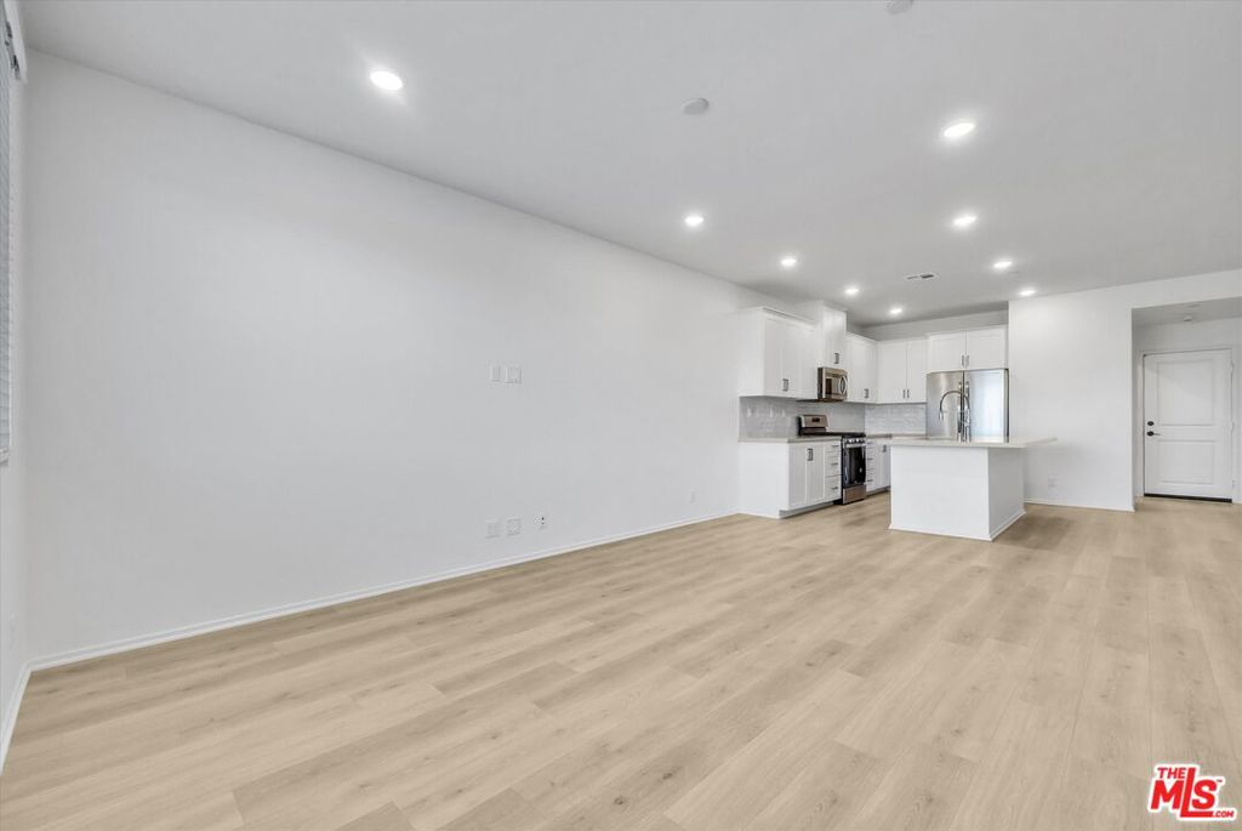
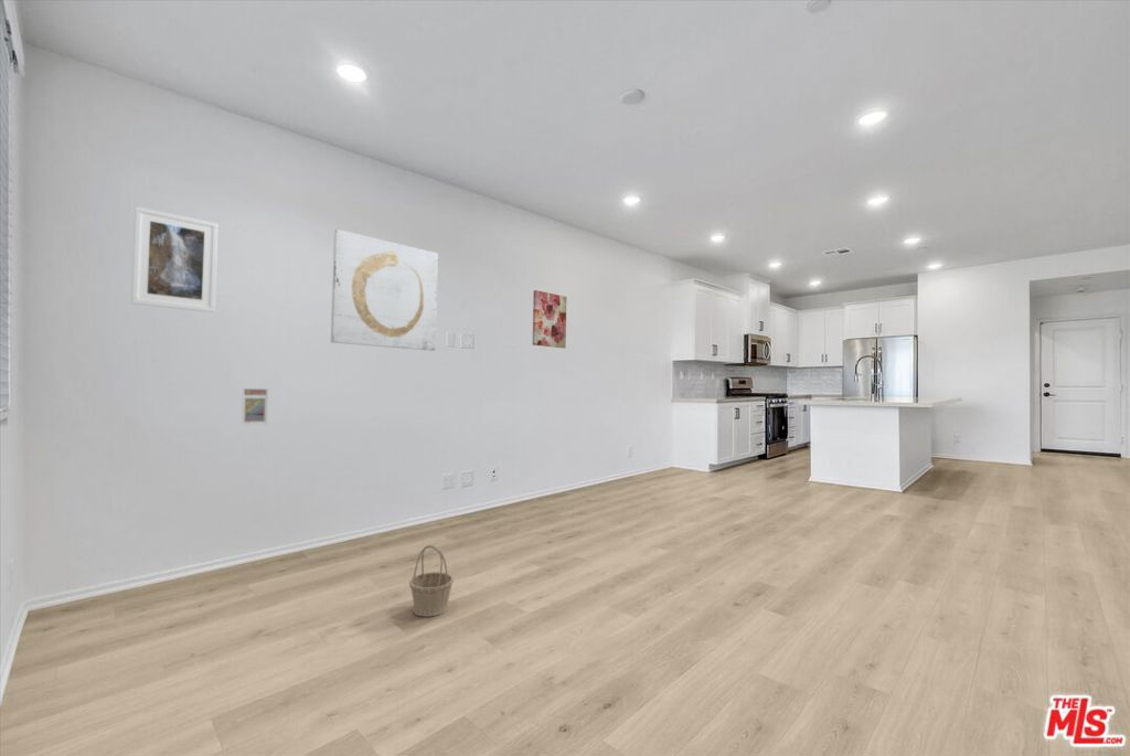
+ wall art (387, 294)
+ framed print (177, 262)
+ basket (431, 576)
+ wall art (550, 320)
+ trading card display case (255, 406)
